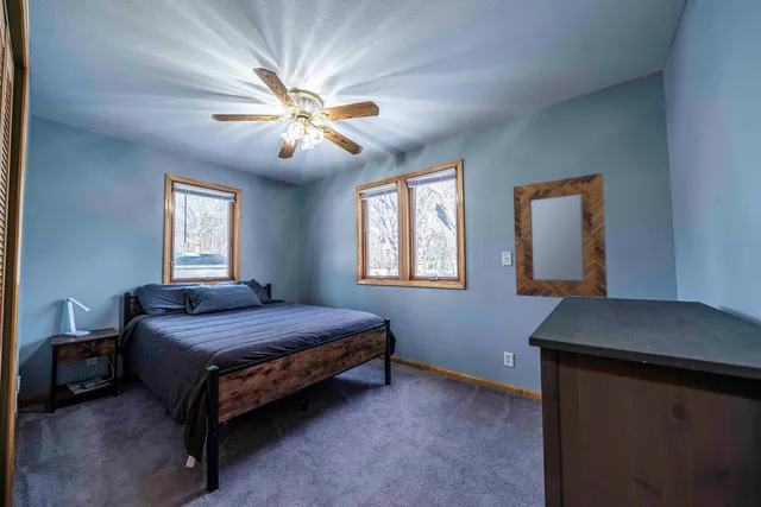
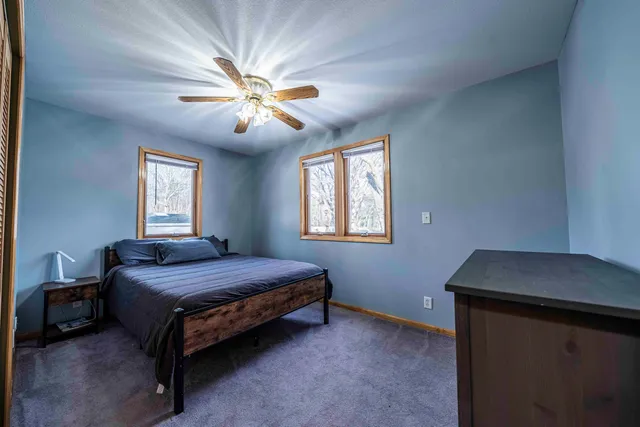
- home mirror (556, 239)
